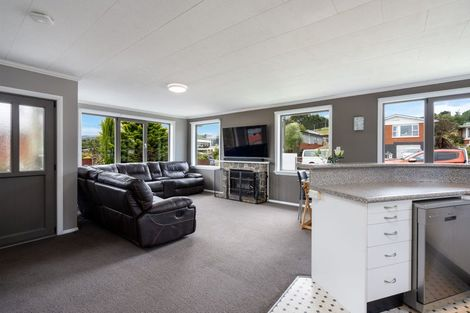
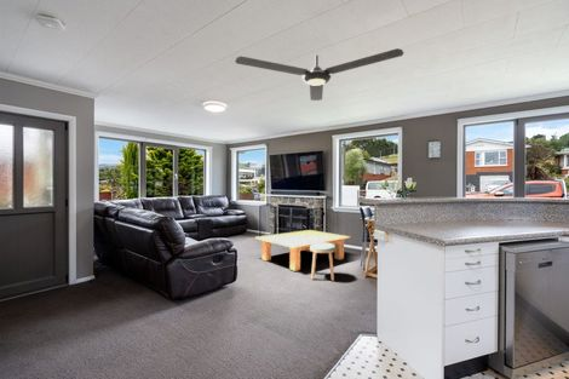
+ stool (329, 259)
+ ceiling fan (316, 76)
+ coffee table (303, 247)
